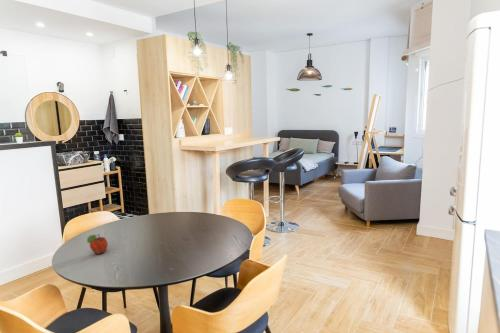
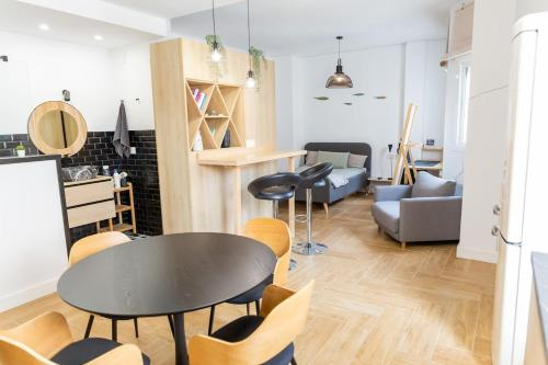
- fruit (97, 243)
